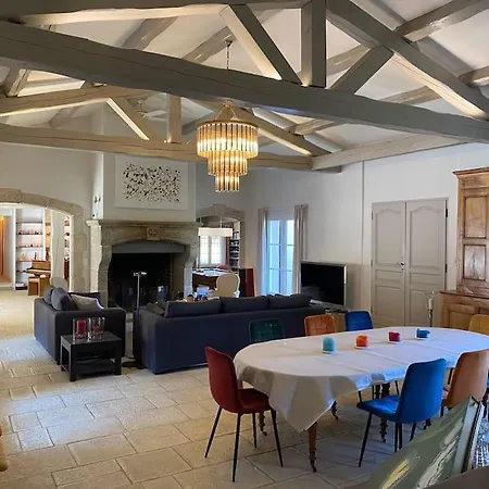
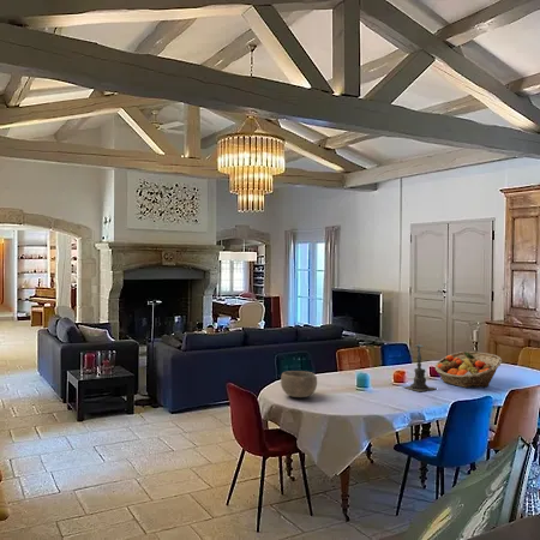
+ bowl (299, 384)
+ candle holder (419, 362)
+ fruit basket (467, 368)
